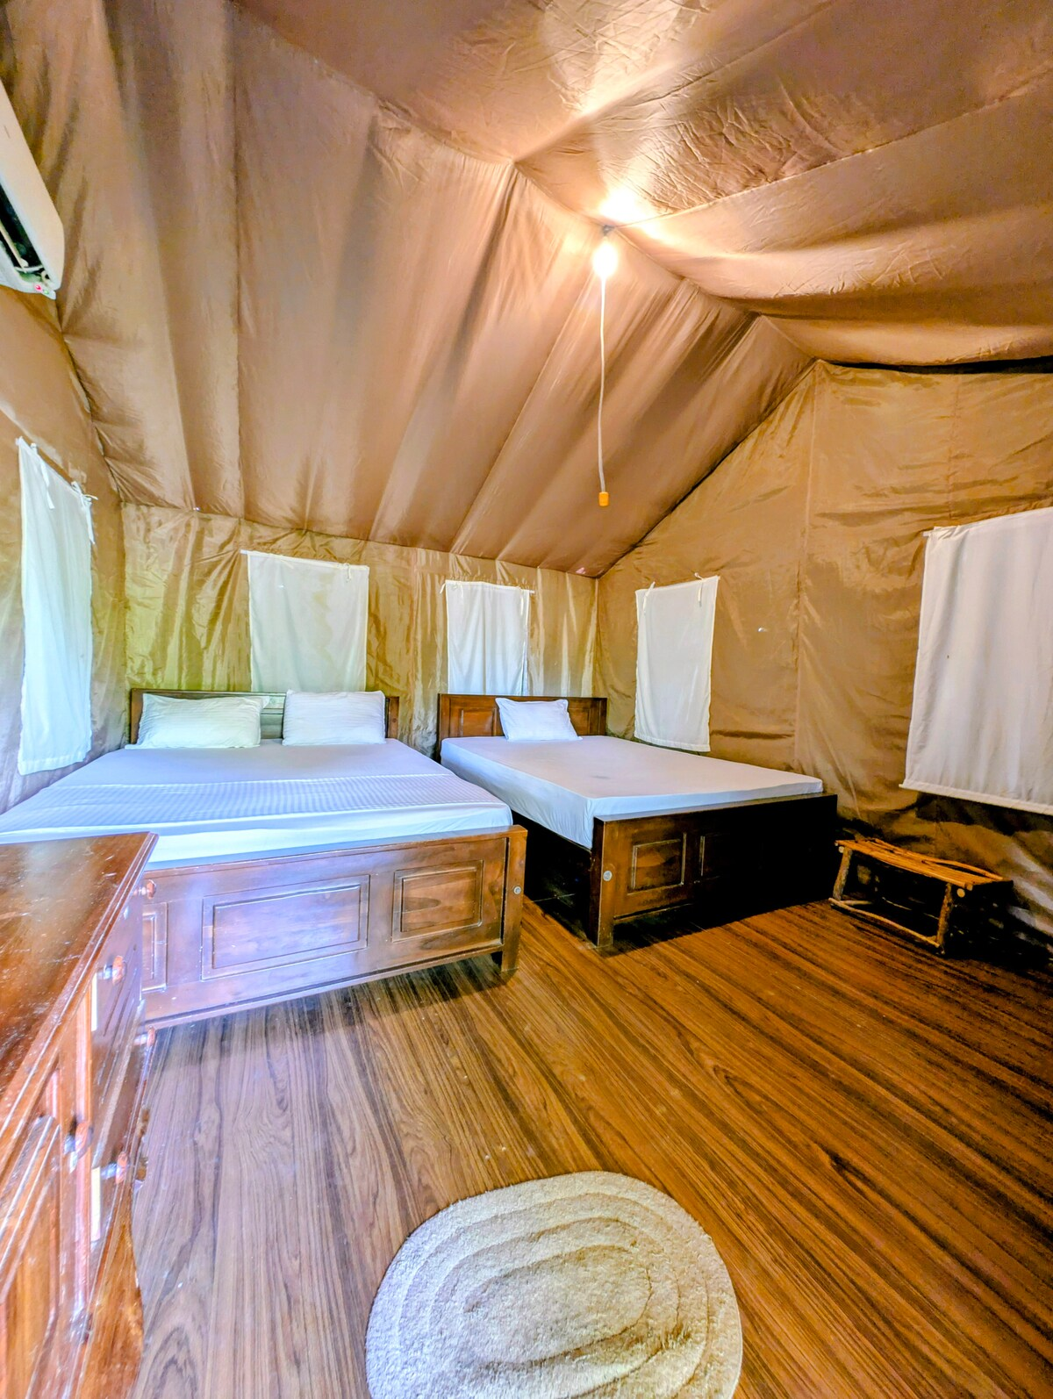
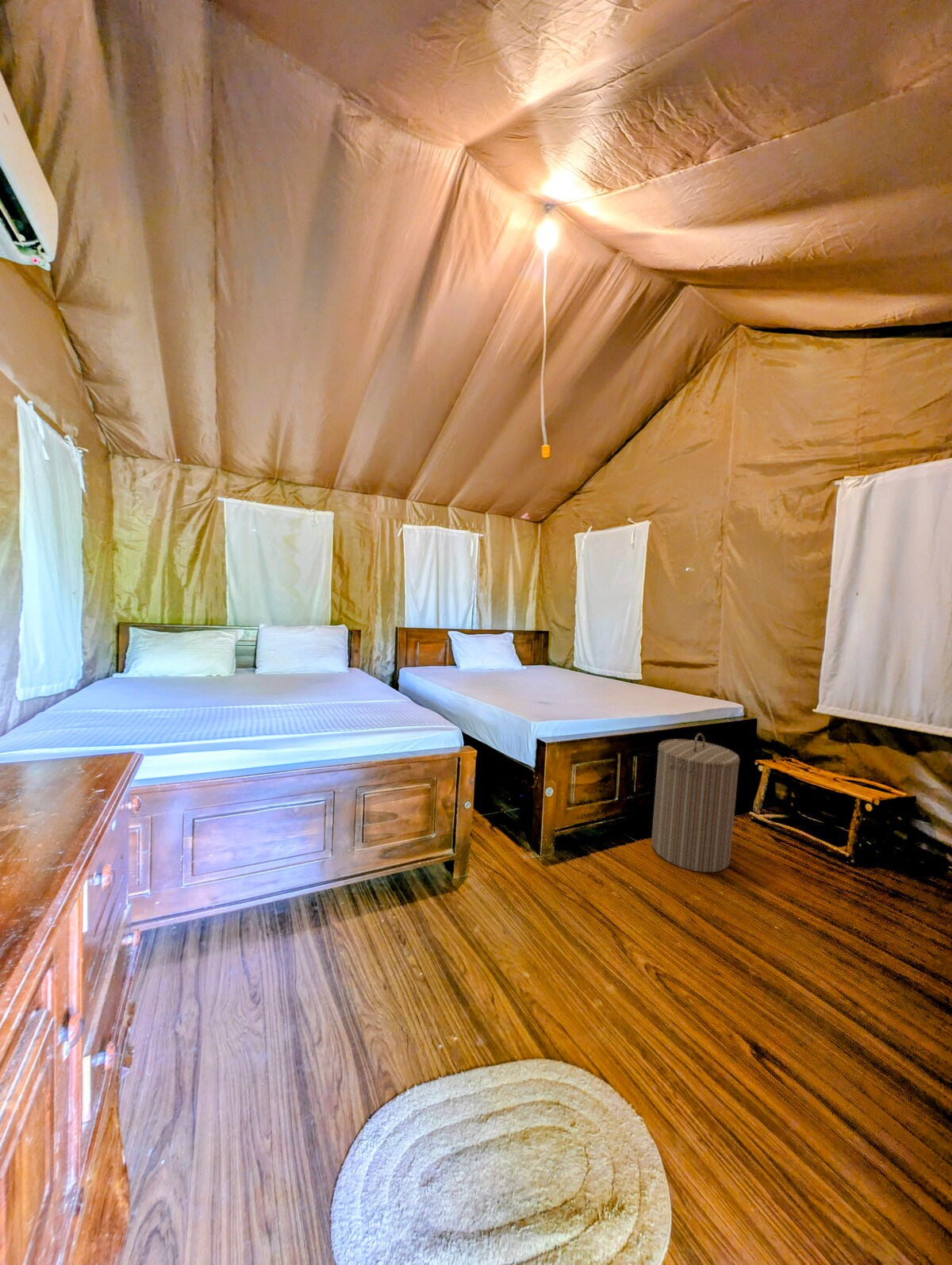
+ laundry hamper (693, 794)
